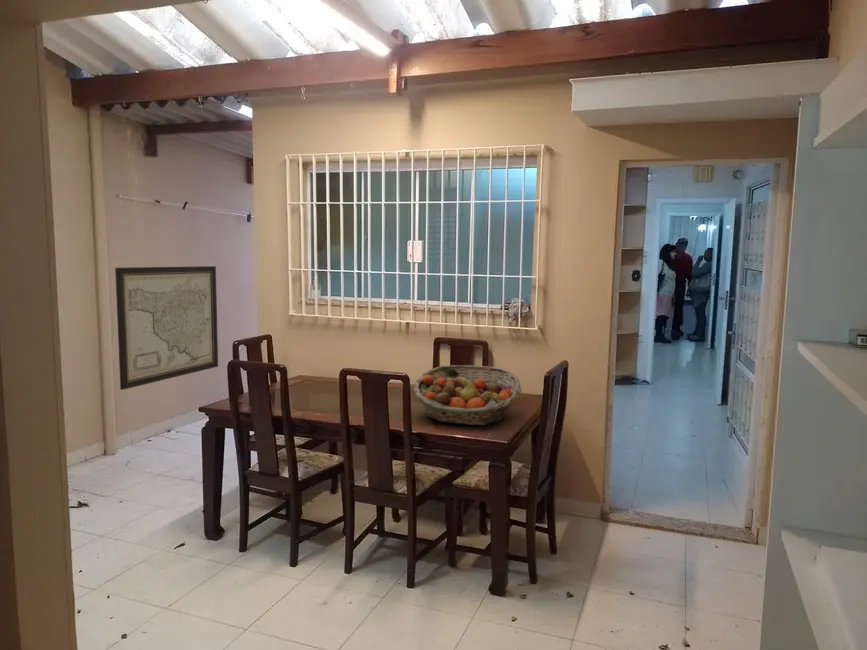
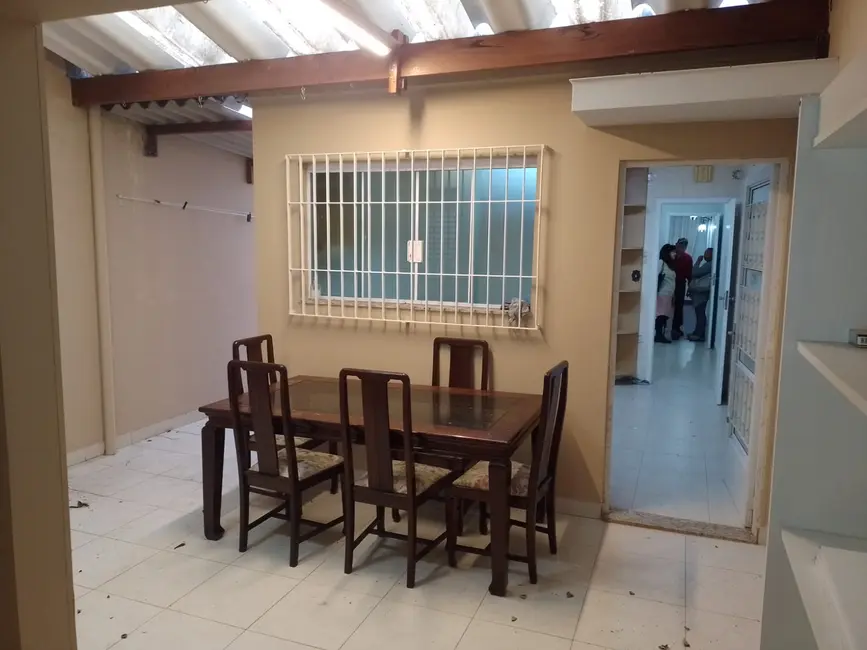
- fruit basket (466, 394)
- wall art (172, 322)
